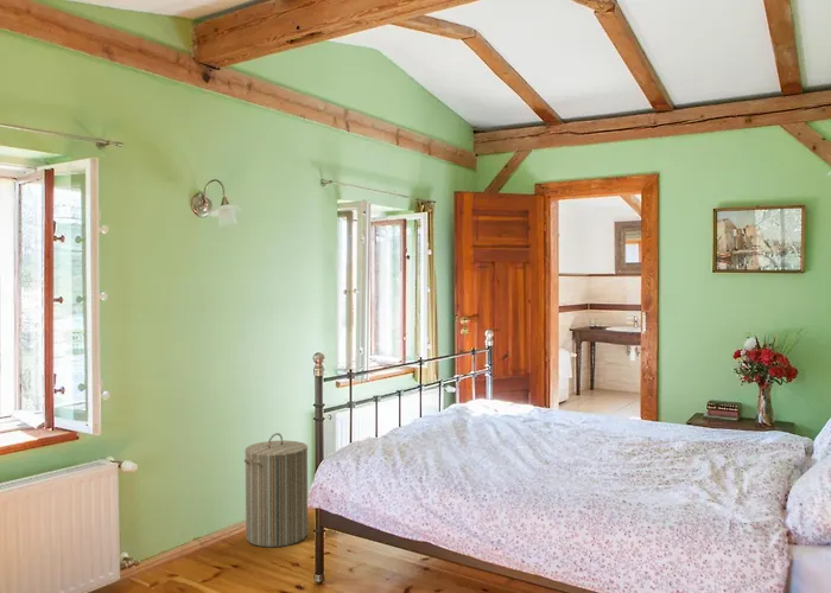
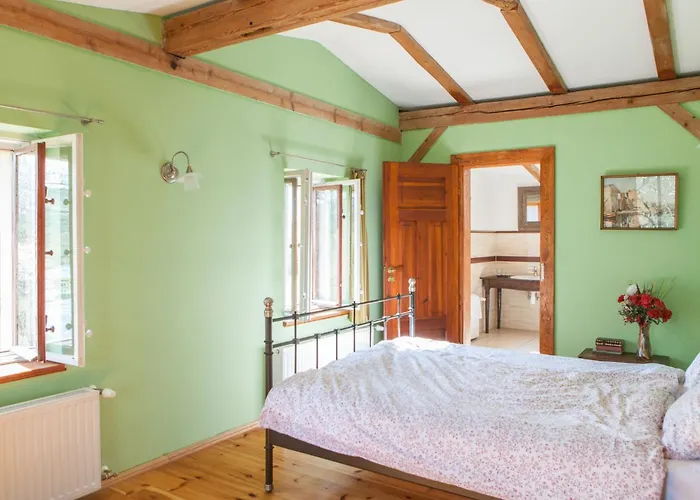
- laundry hamper (277, 484)
